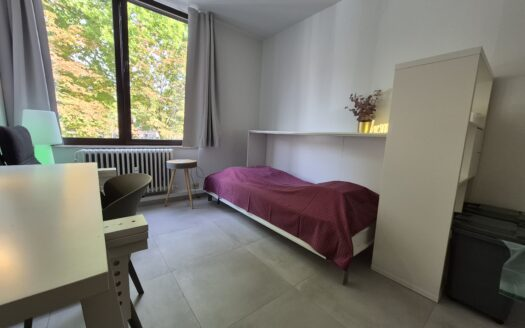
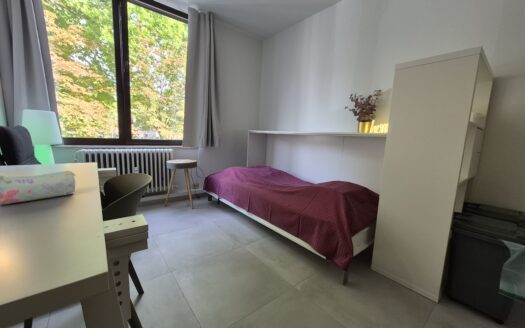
+ pencil case (36, 185)
